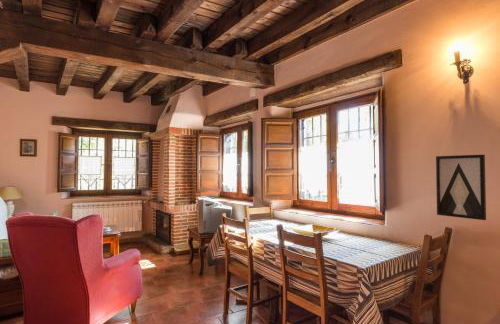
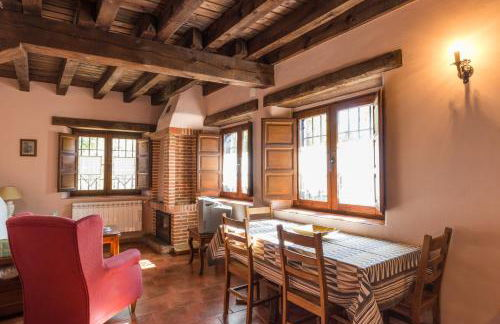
- wall art (459, 186)
